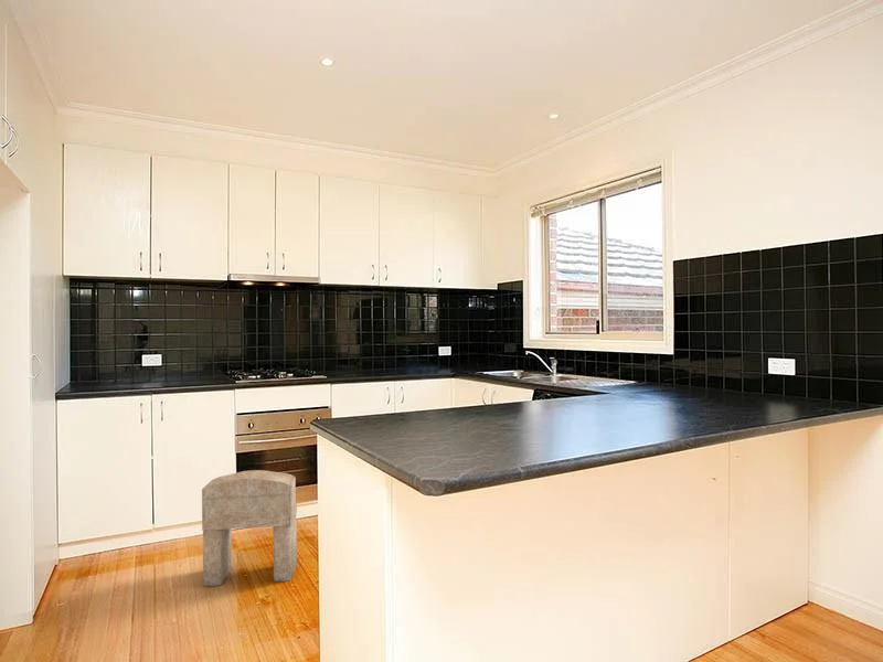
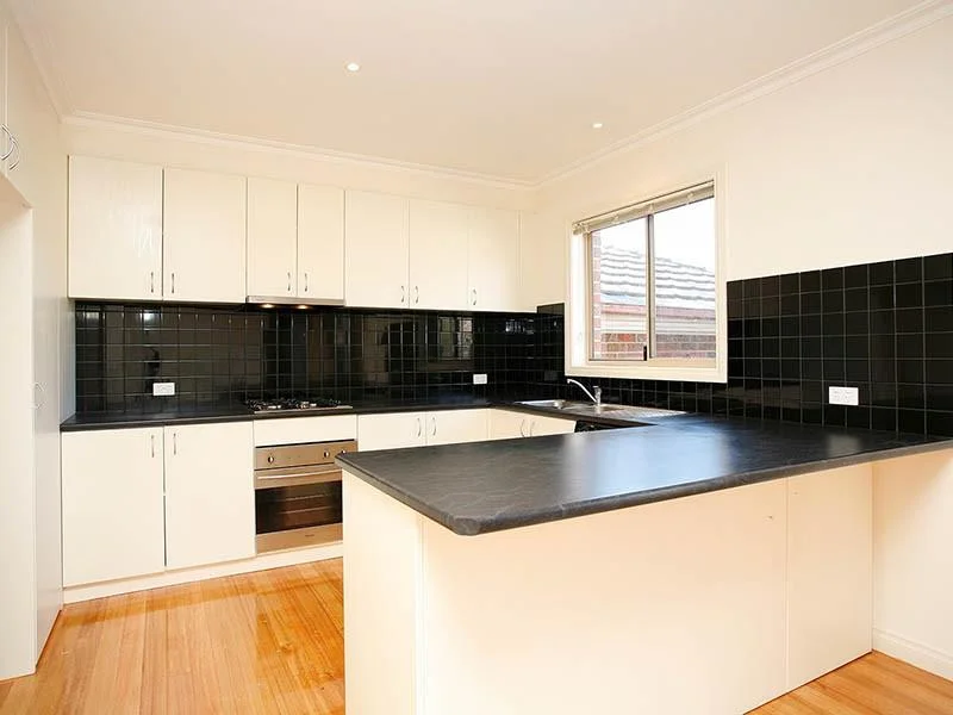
- stool (252, 523)
